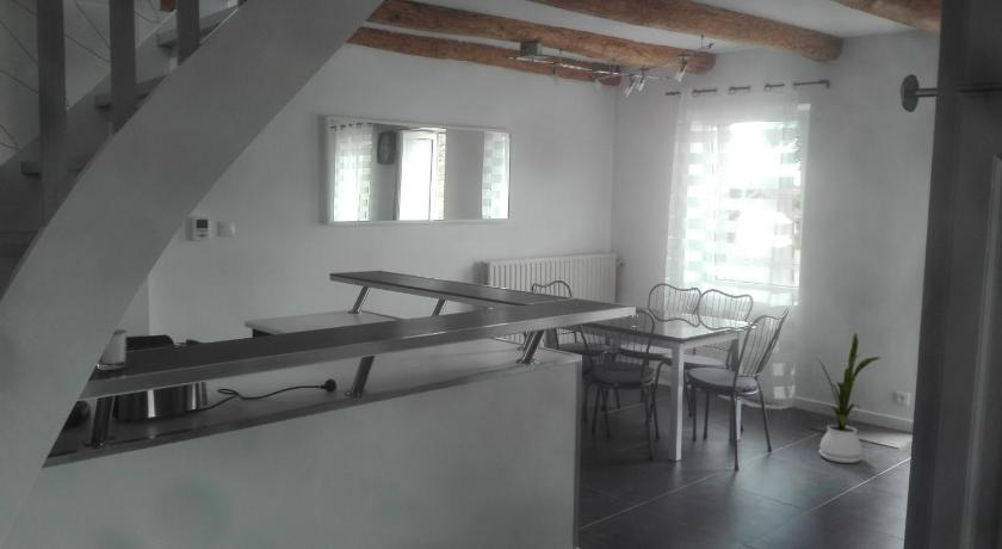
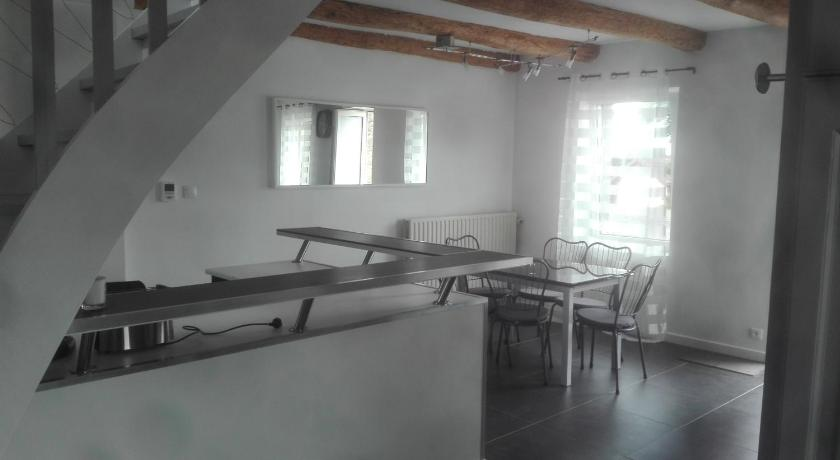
- house plant (846, 396)
